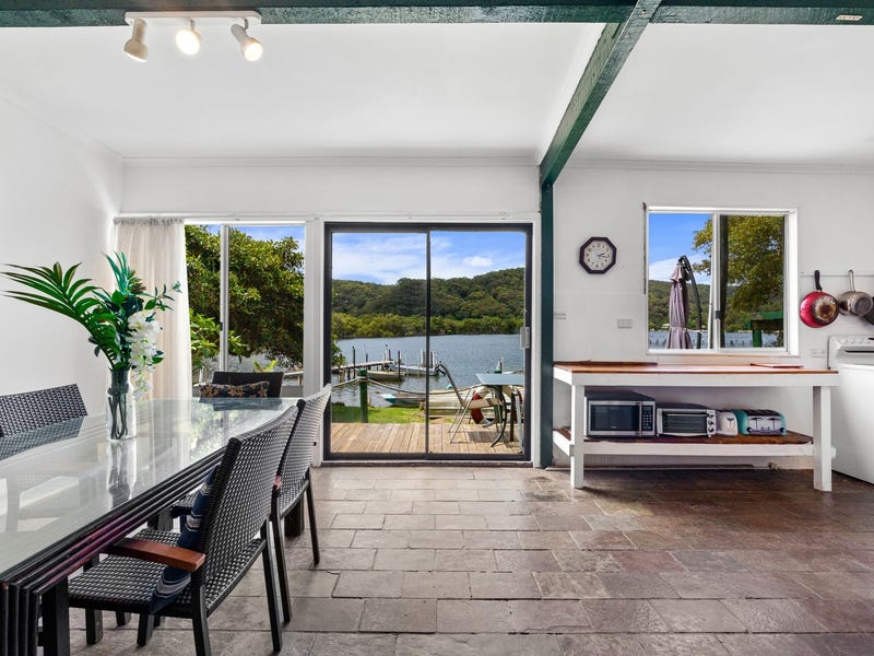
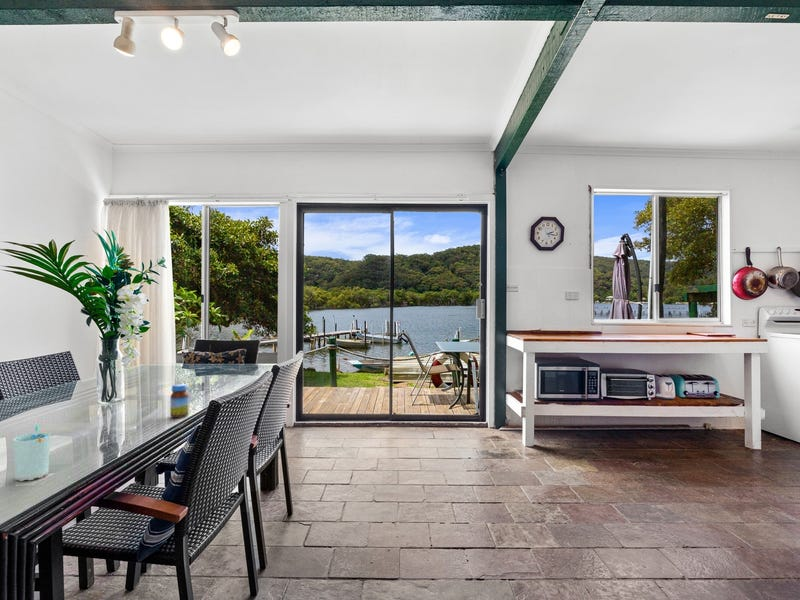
+ cup (32, 452)
+ jar (179, 400)
